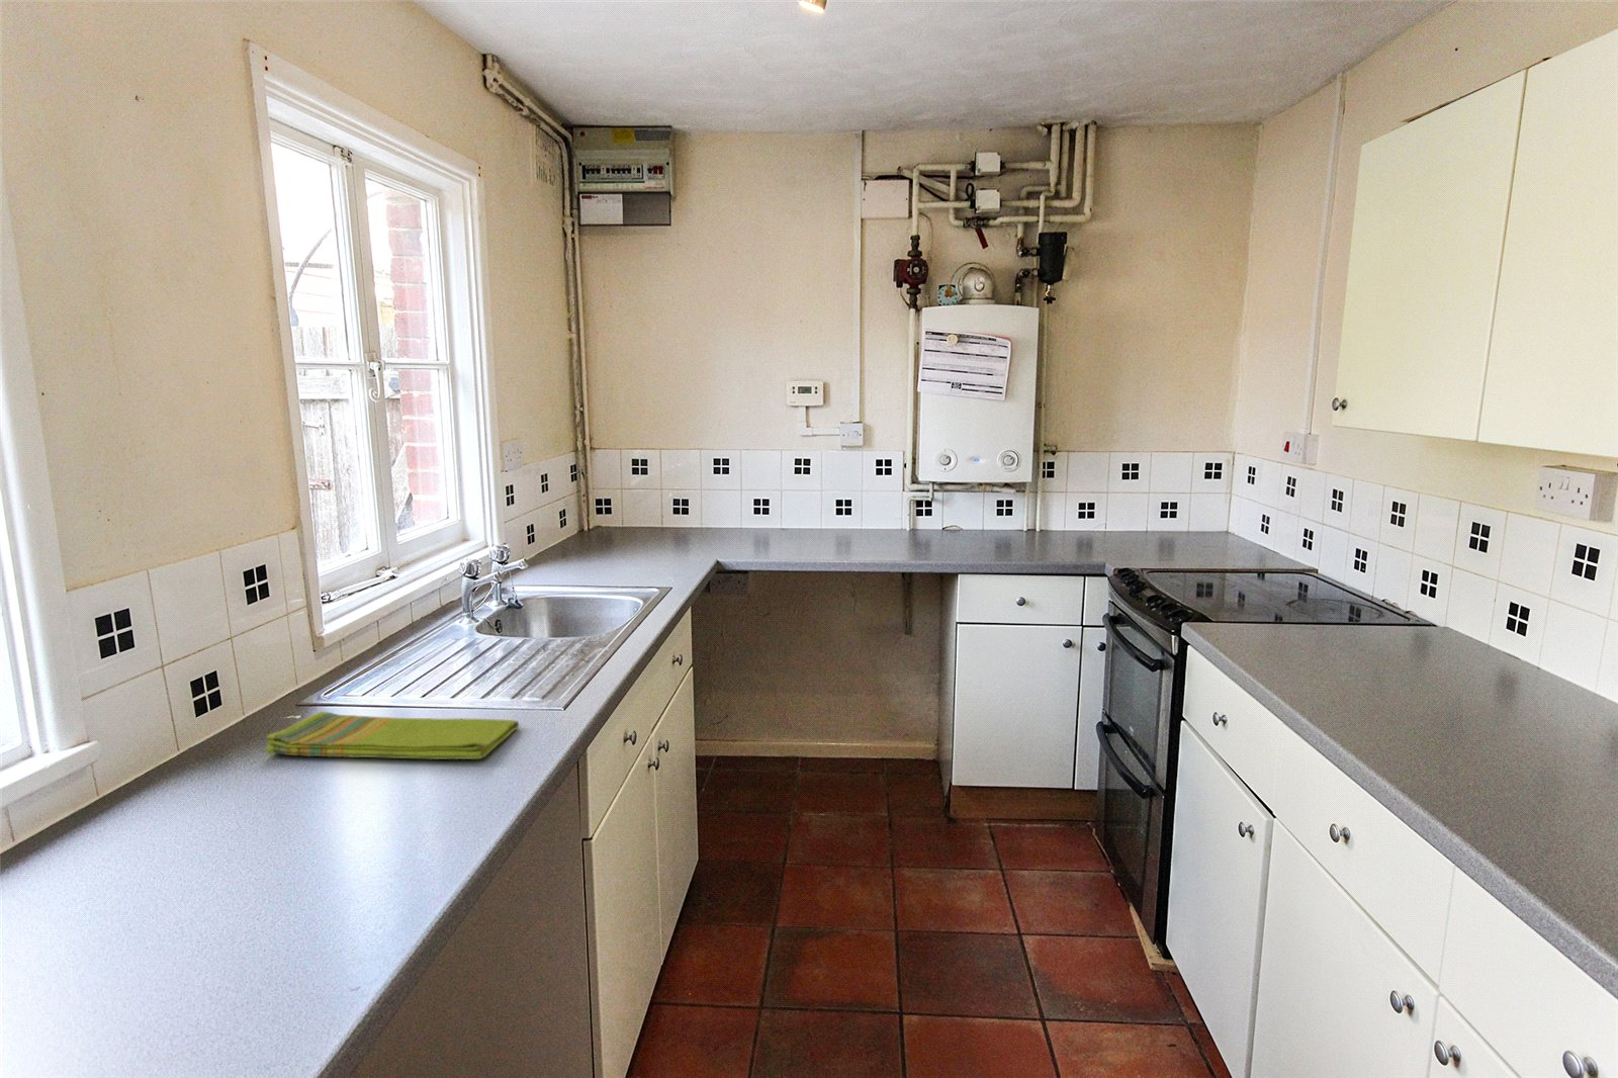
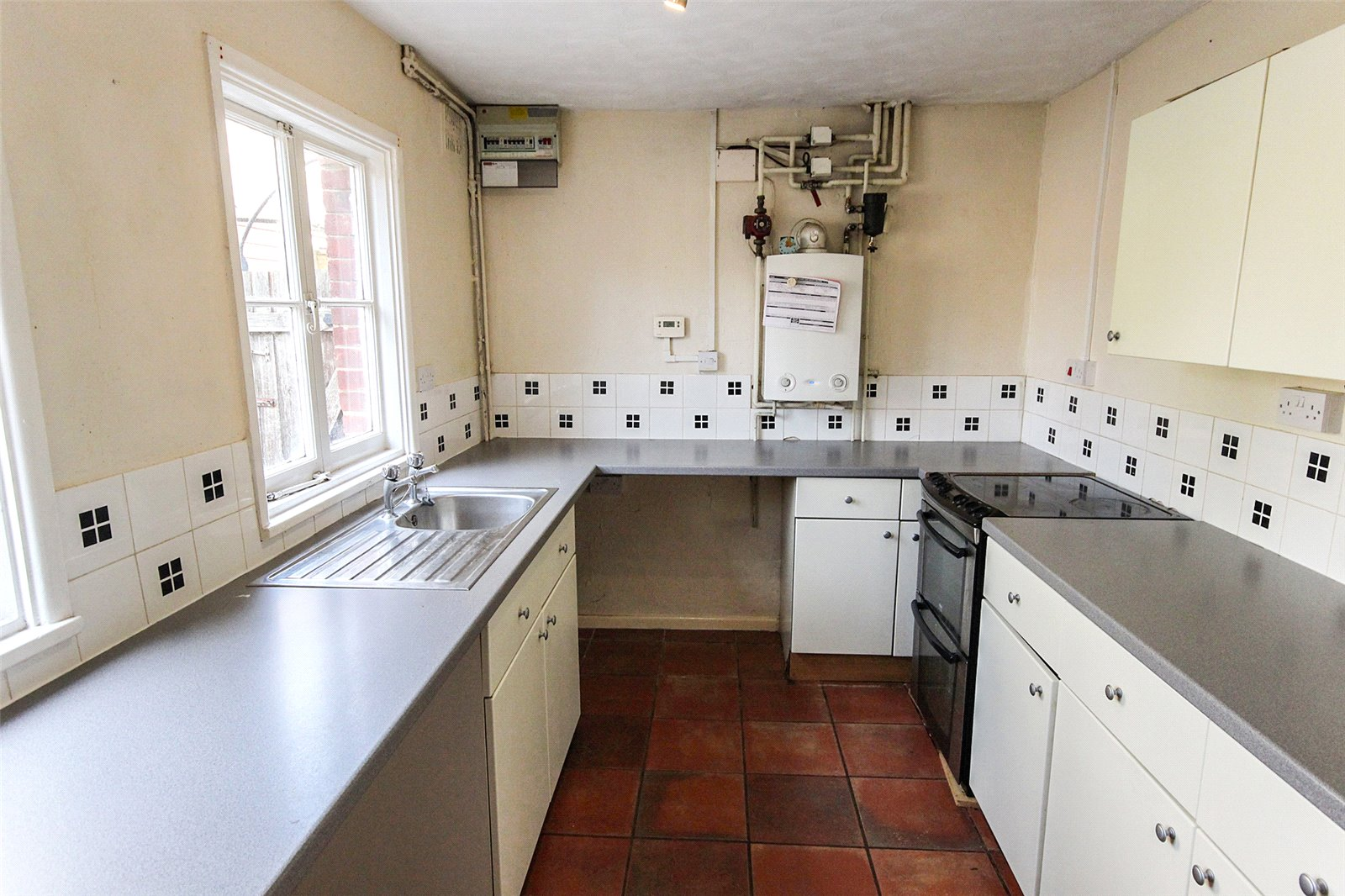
- dish towel (397, 732)
